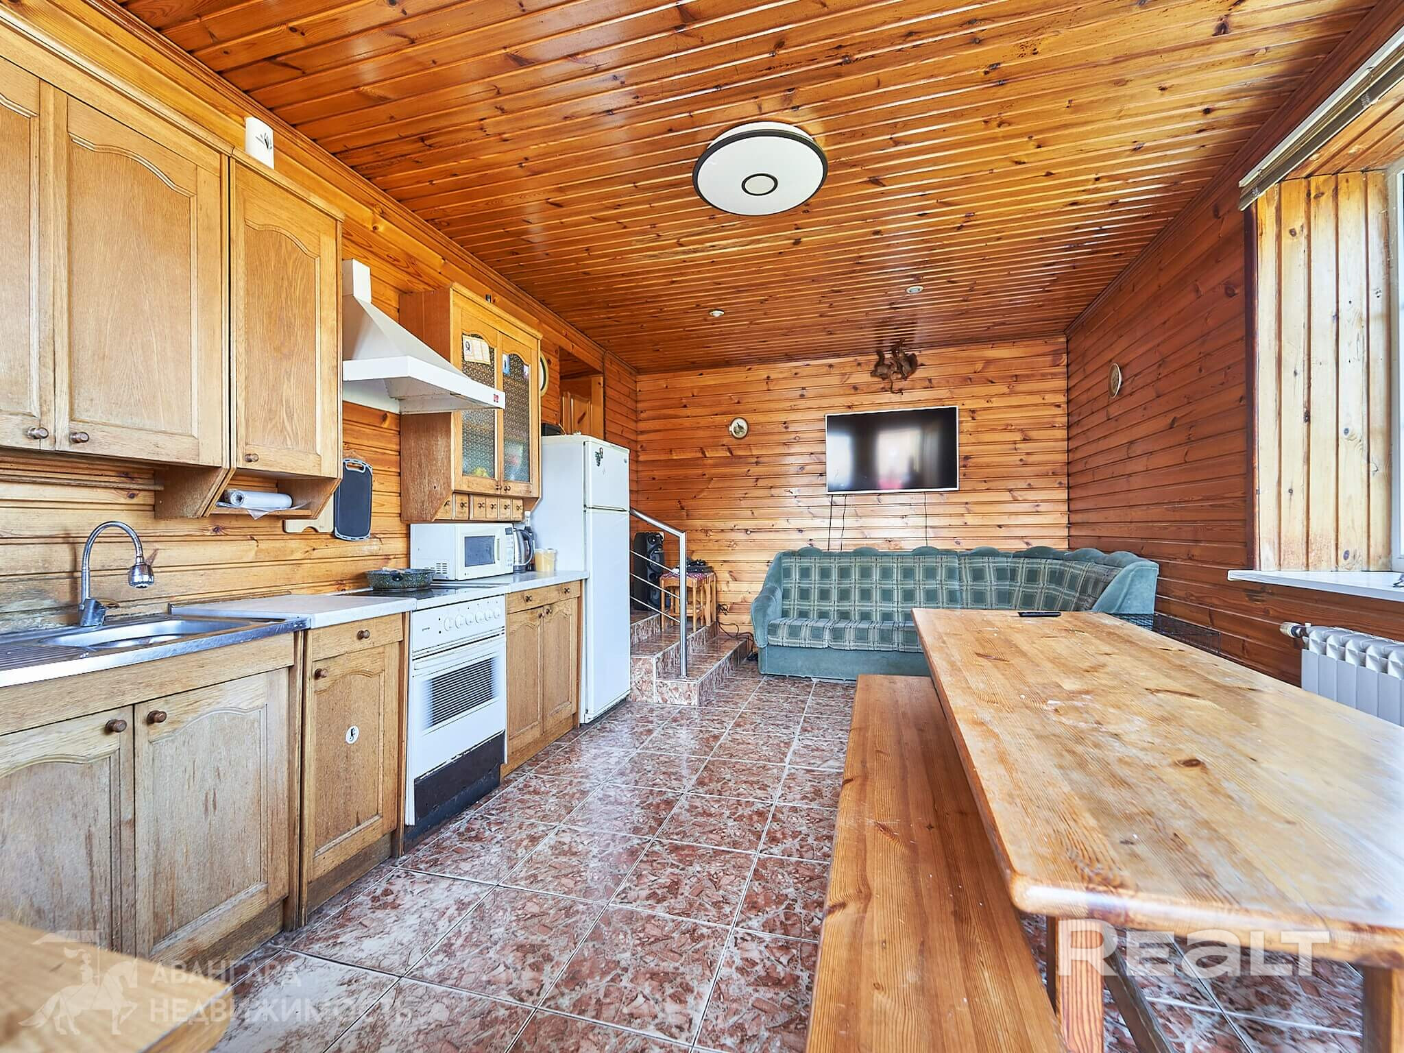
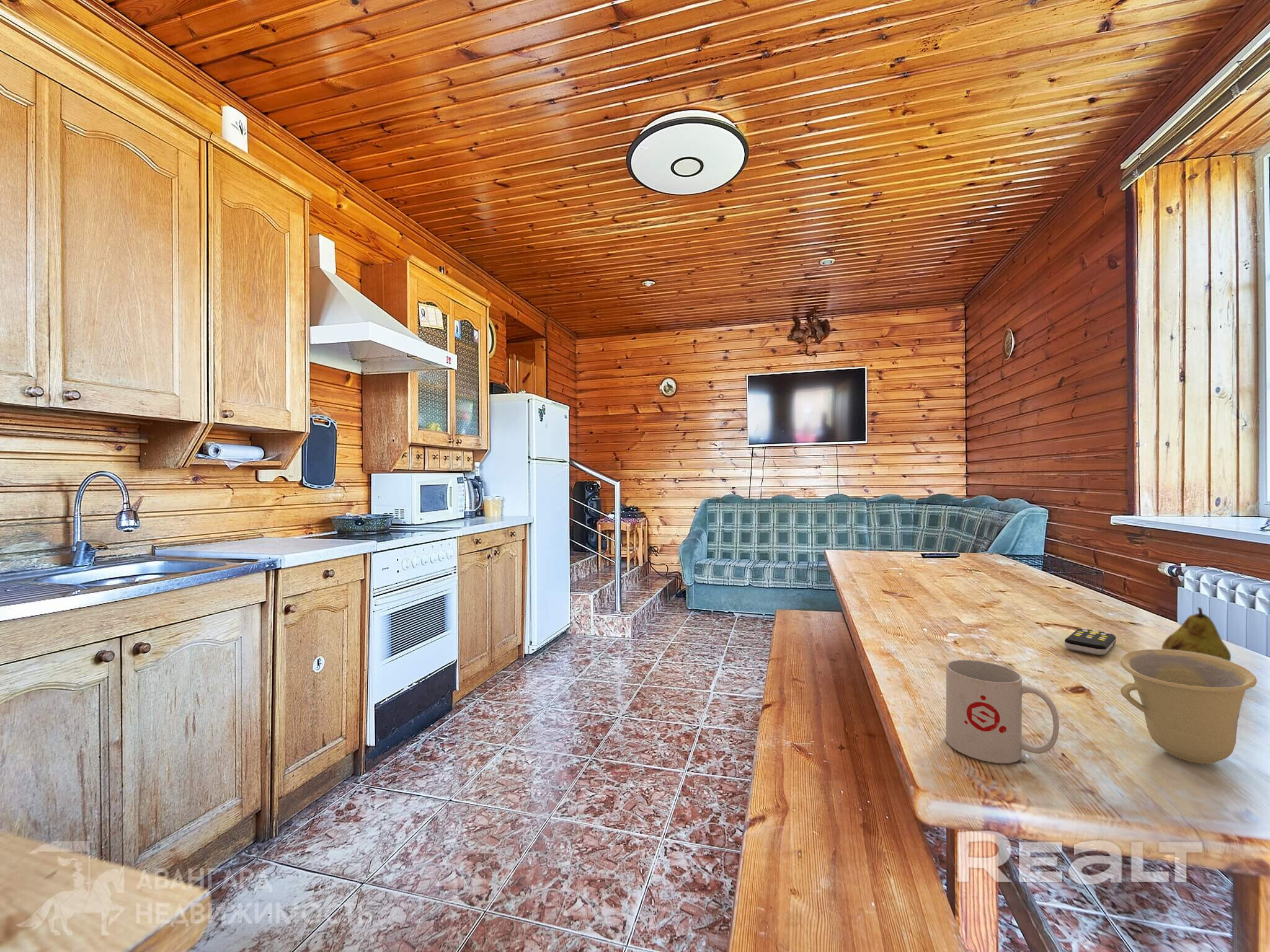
+ mug (999, 712)
+ fruit (1195, 641)
+ remote control (1090, 640)
+ cup (1184, 708)
